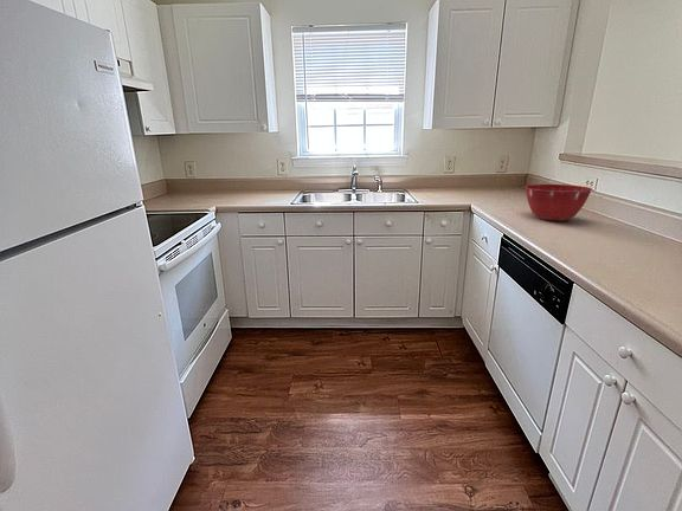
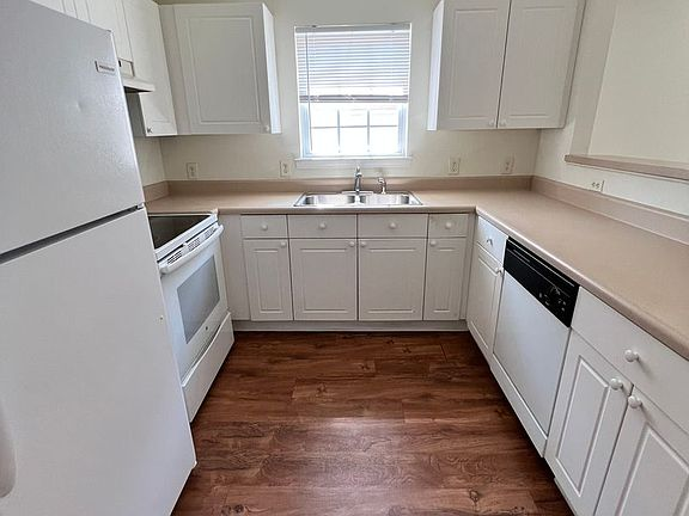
- mixing bowl (554, 202)
